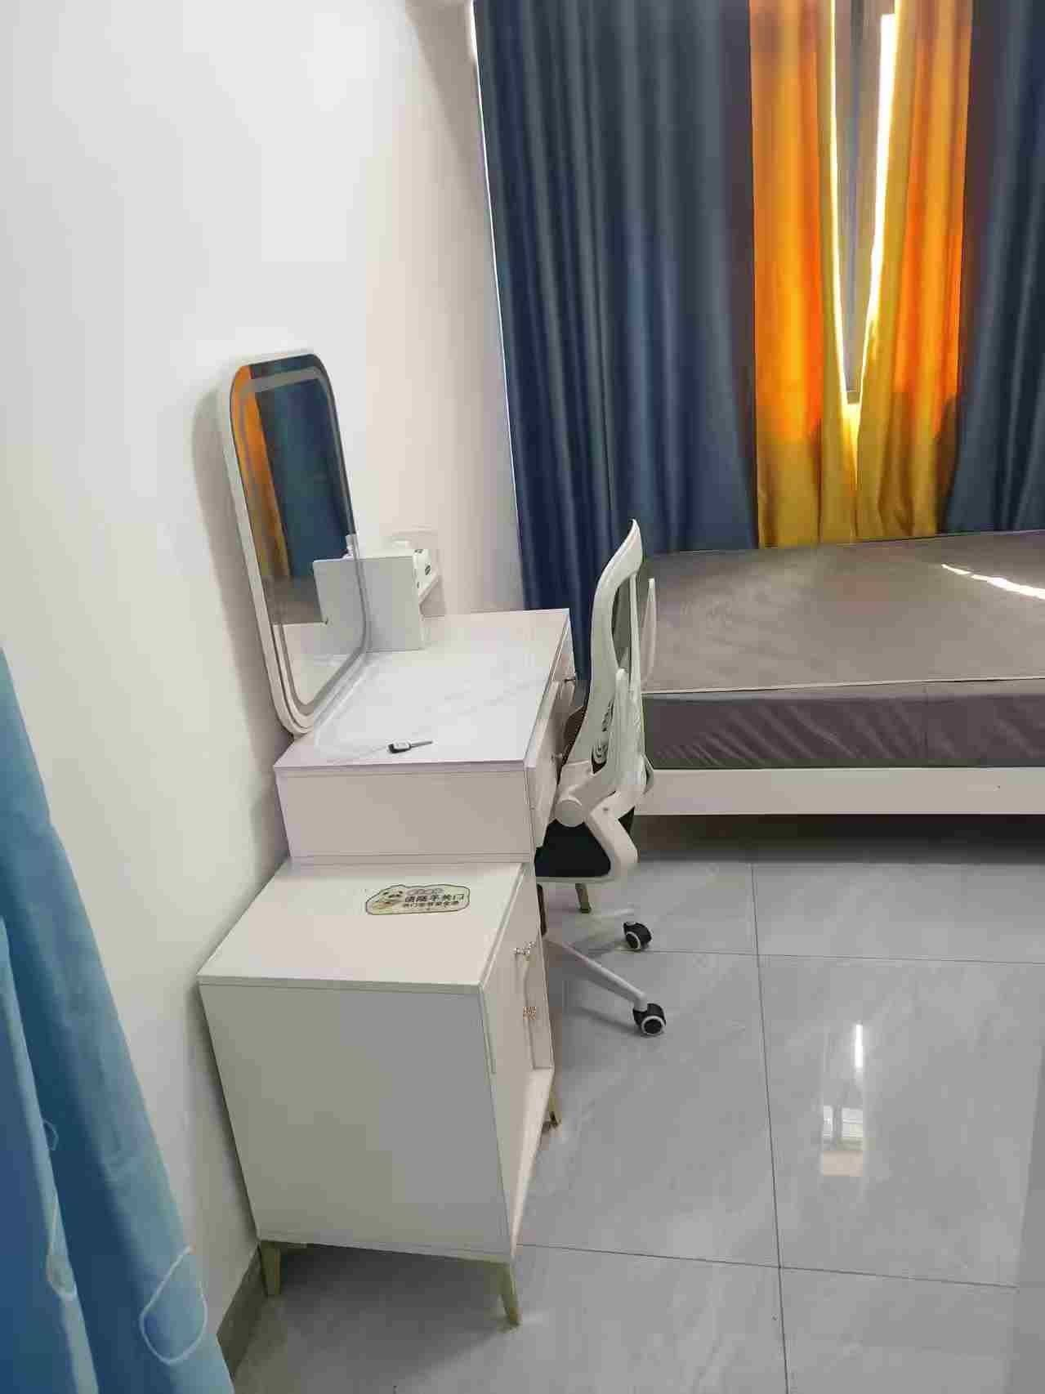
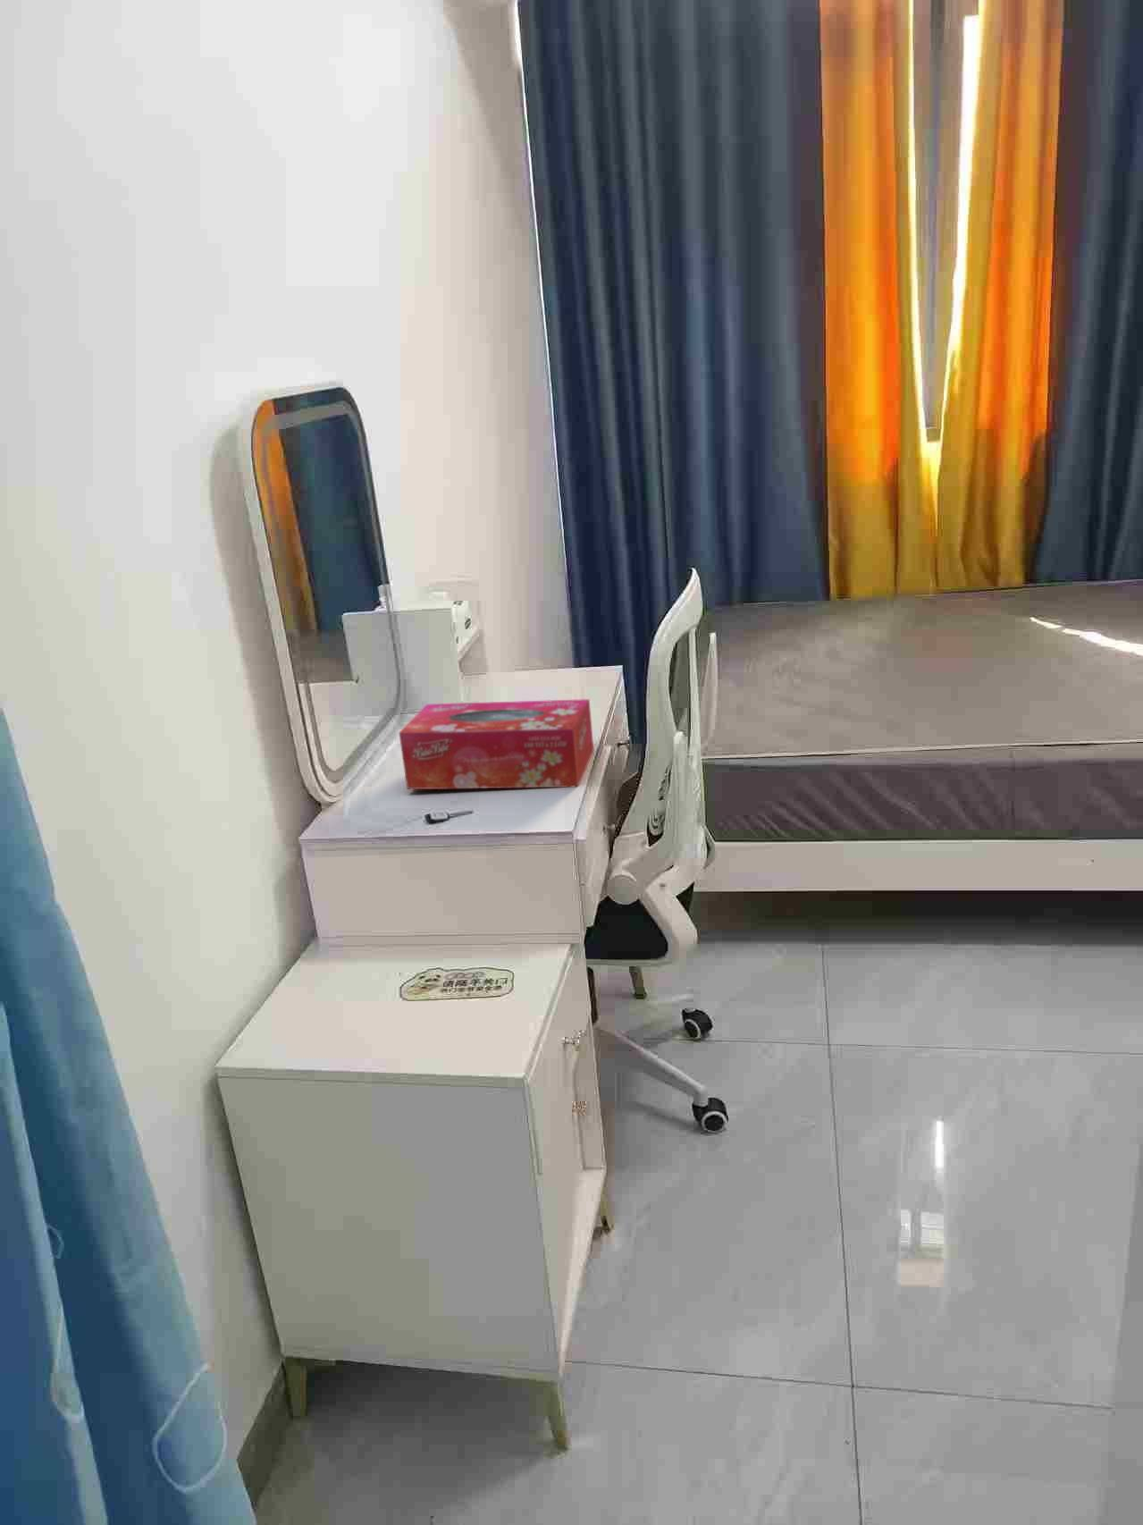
+ tissue box (498, 743)
